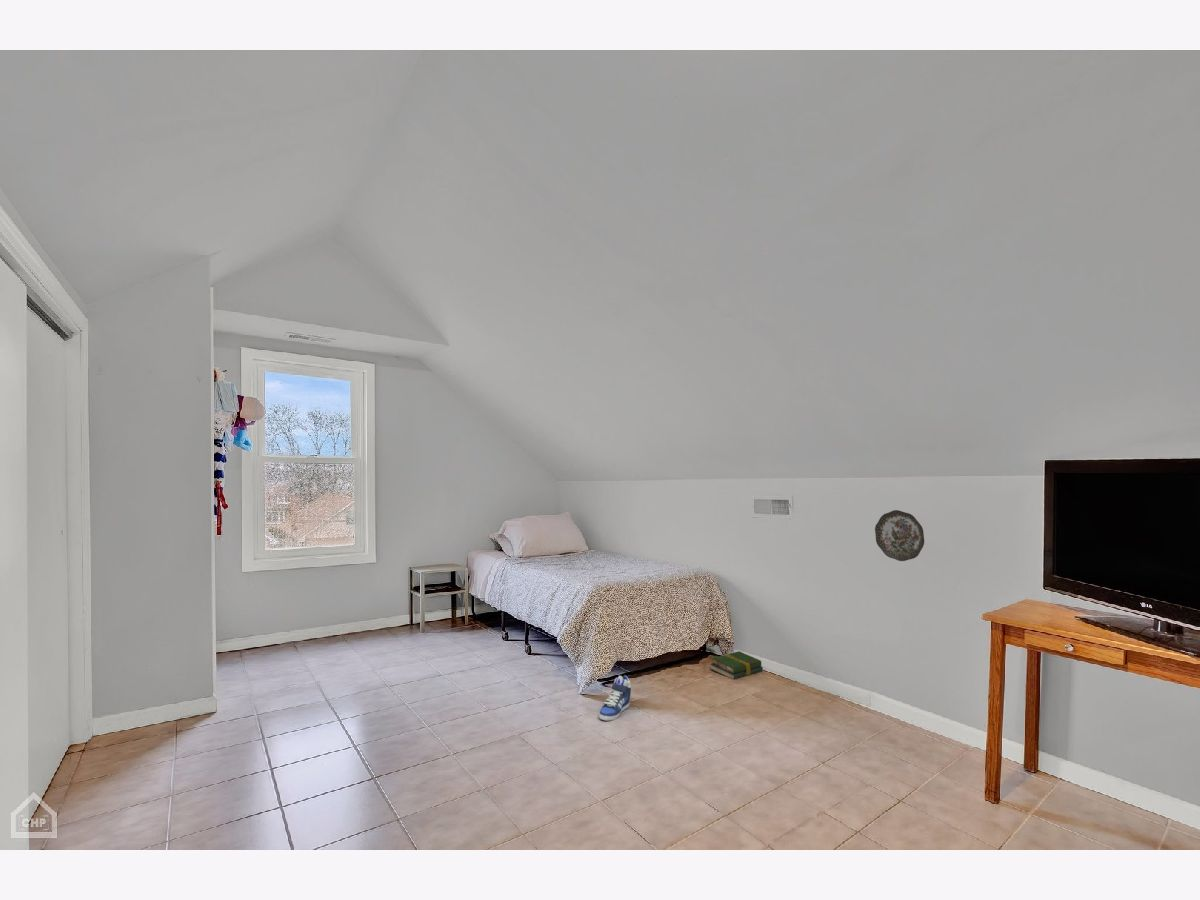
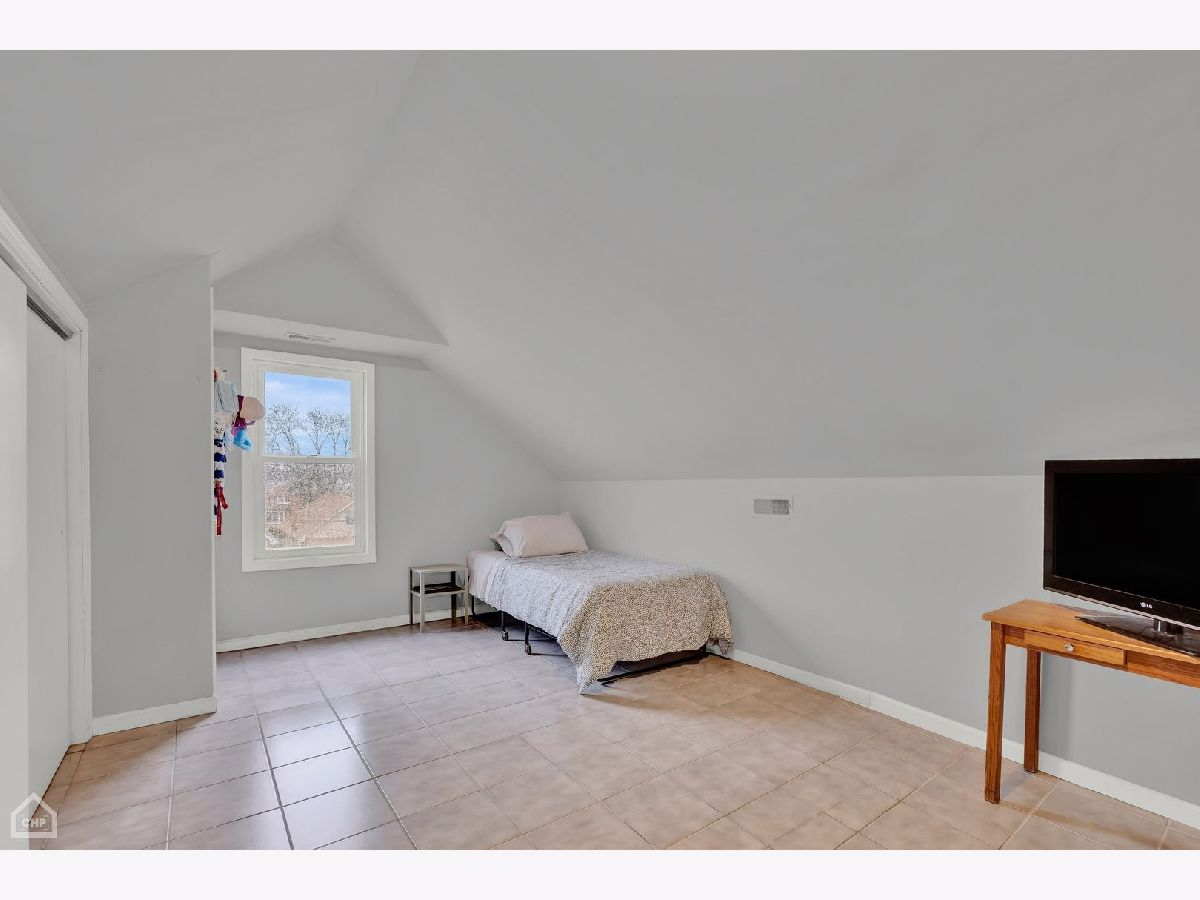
- decorative plate (899, 535)
- sneaker (614, 694)
- book (736, 664)
